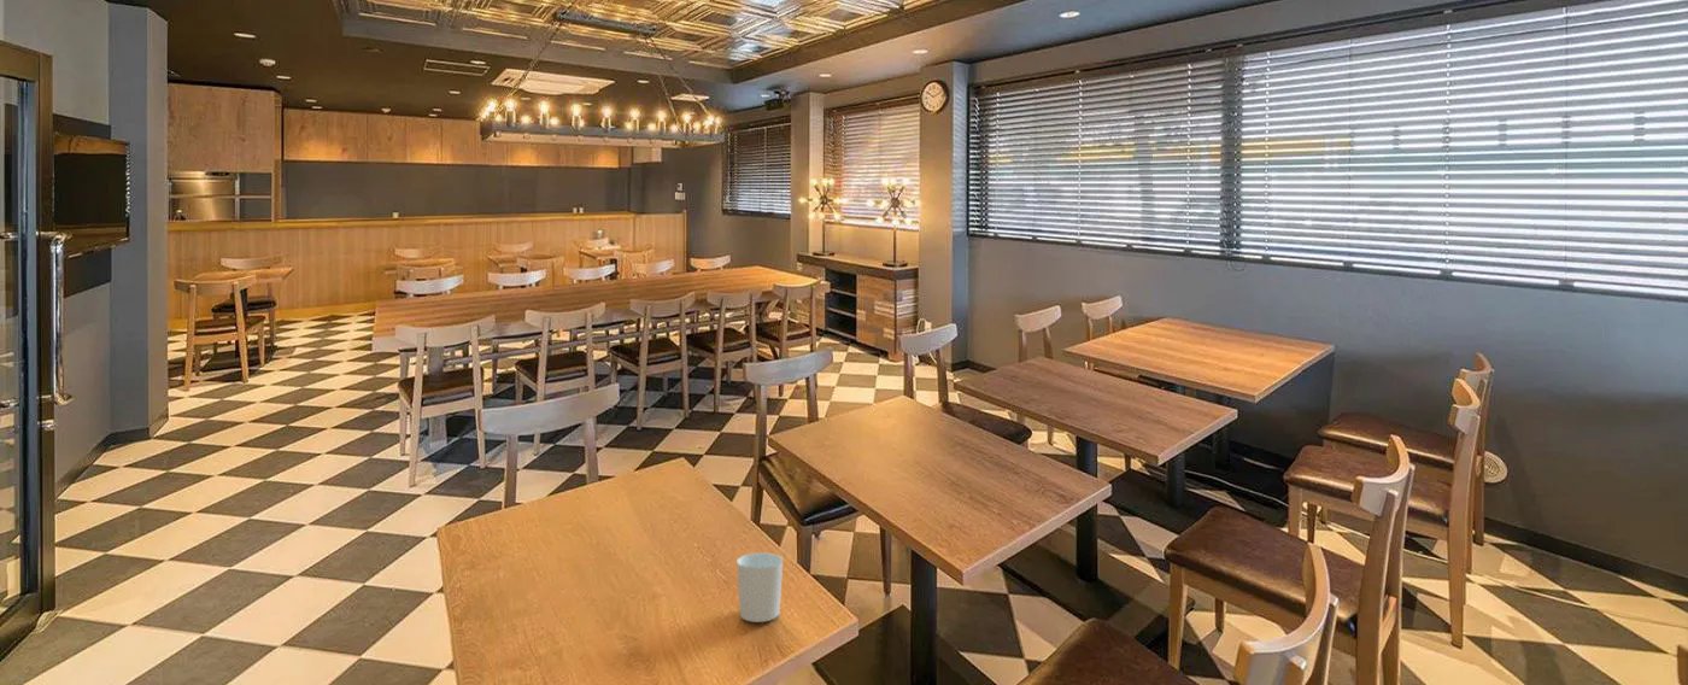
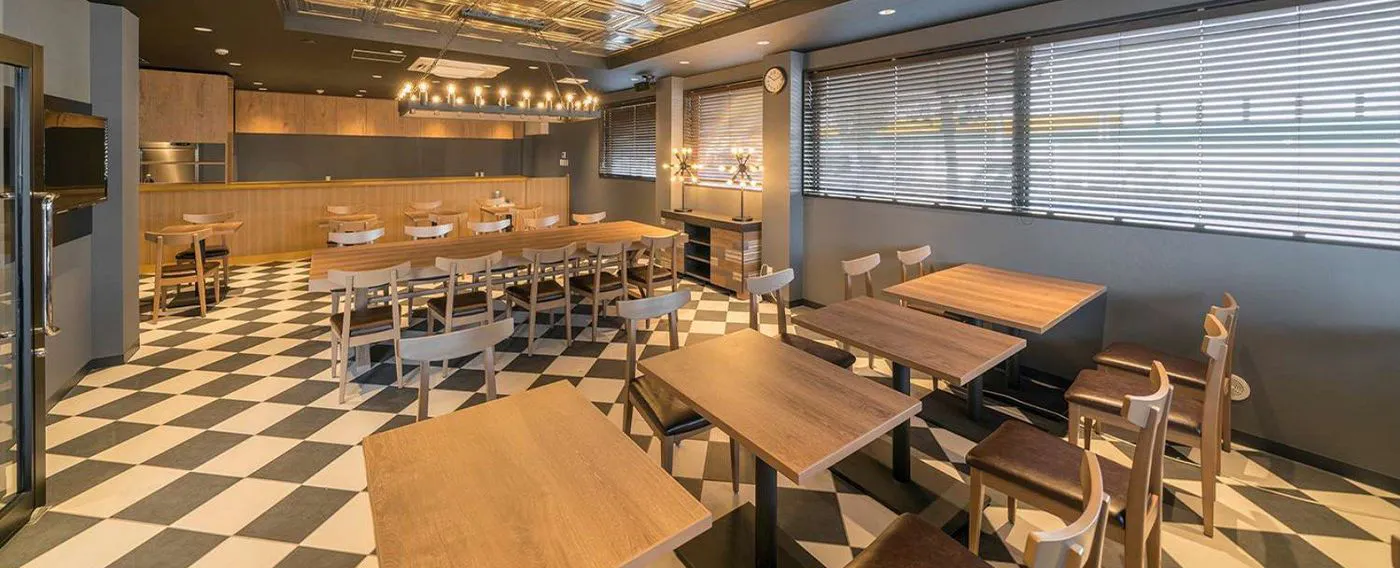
- cup (760, 586)
